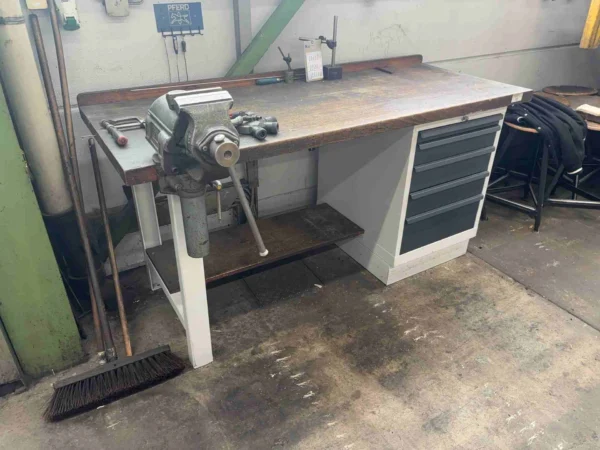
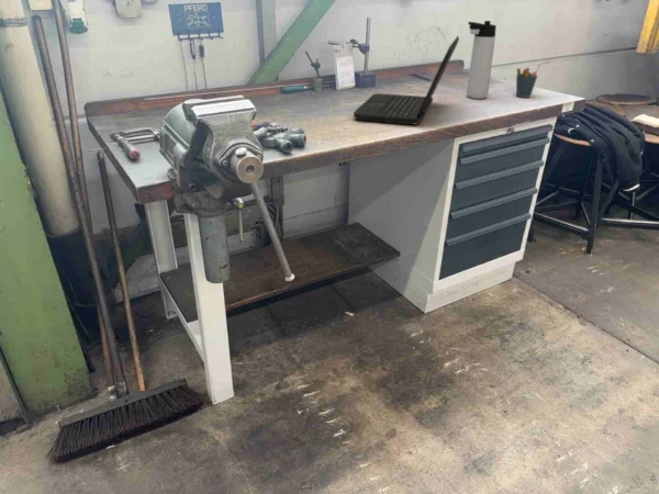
+ pen holder (526, 80)
+ thermos bottle (477, 60)
+ laptop (406, 96)
